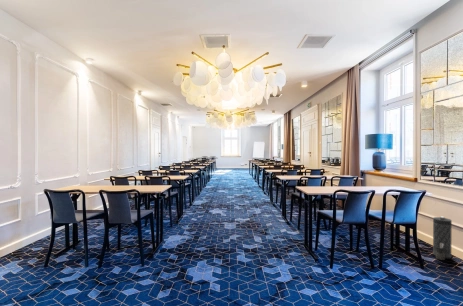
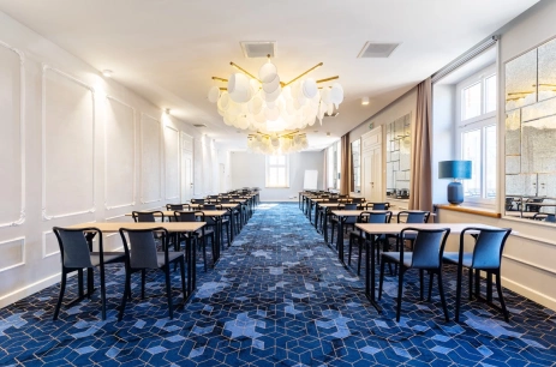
- canister (441, 236)
